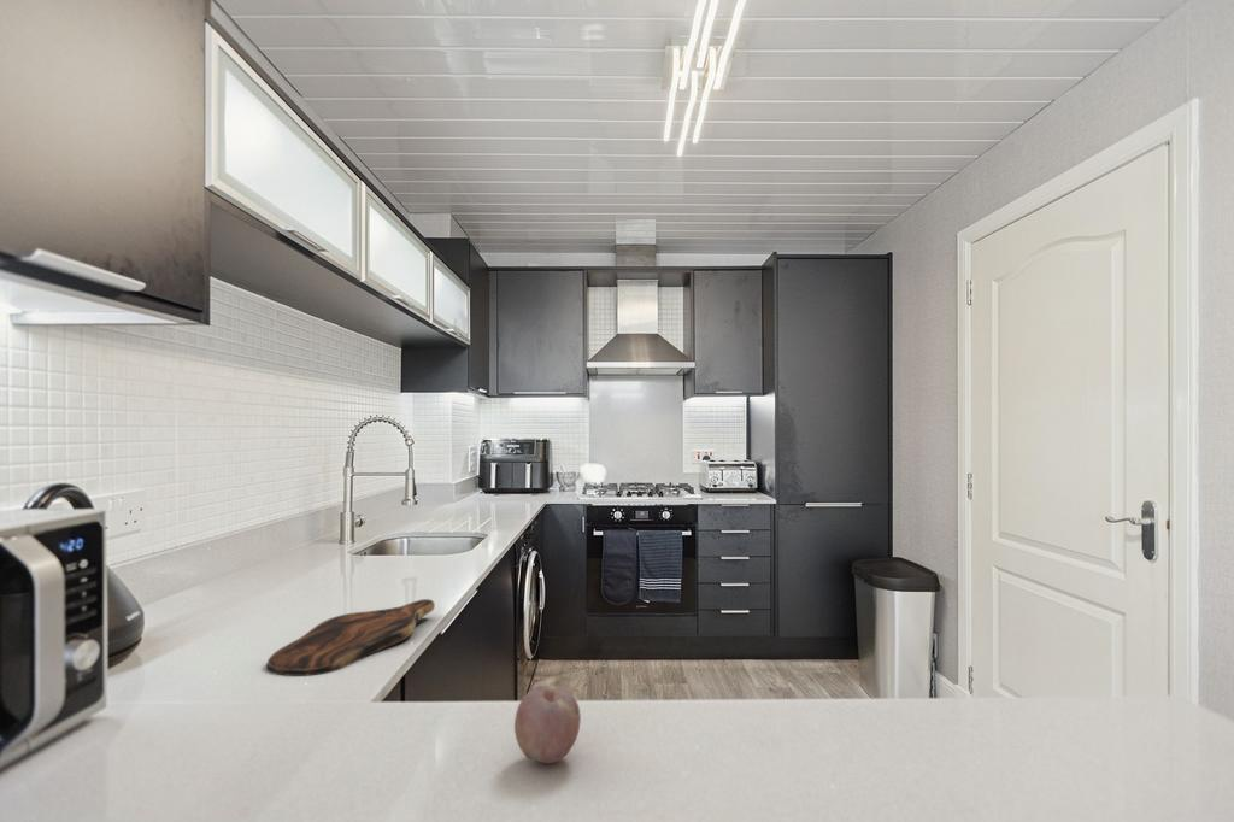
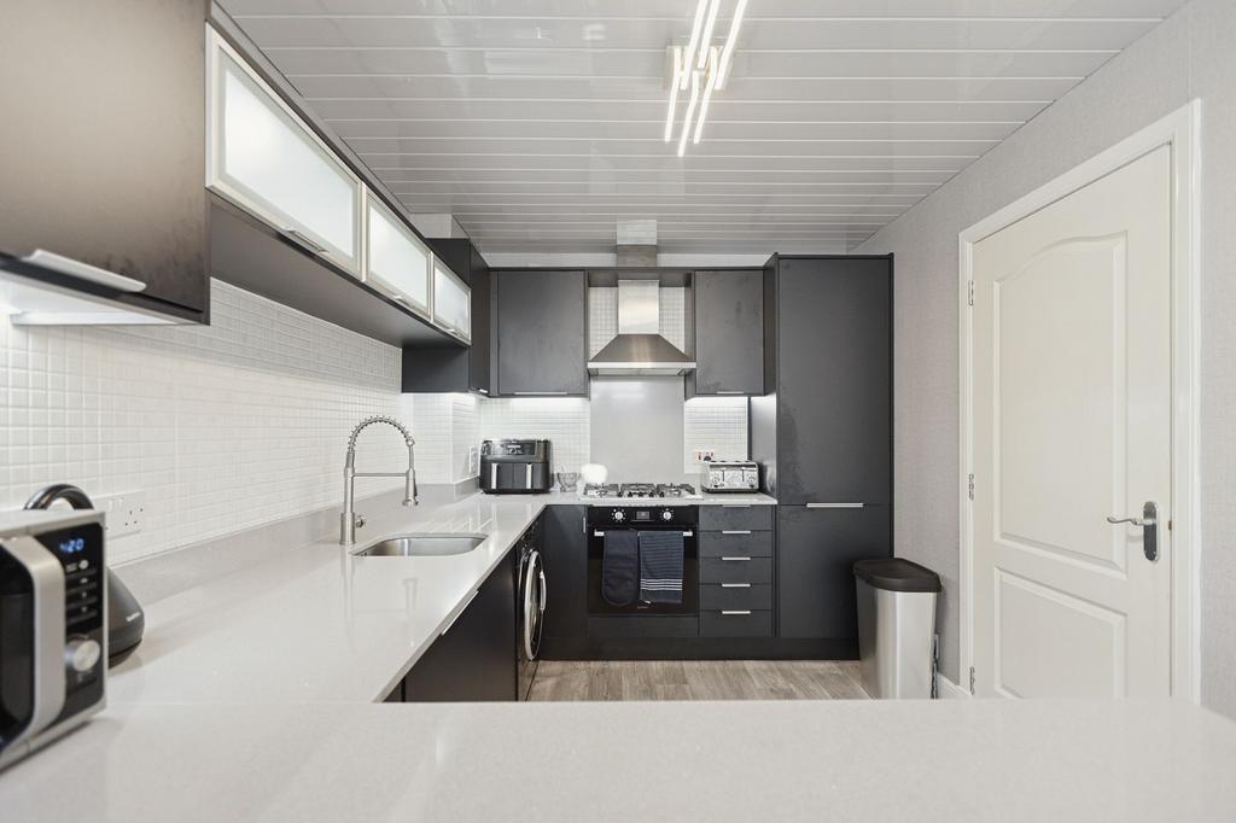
- cutting board (360, 632)
- fruit (547, 723)
